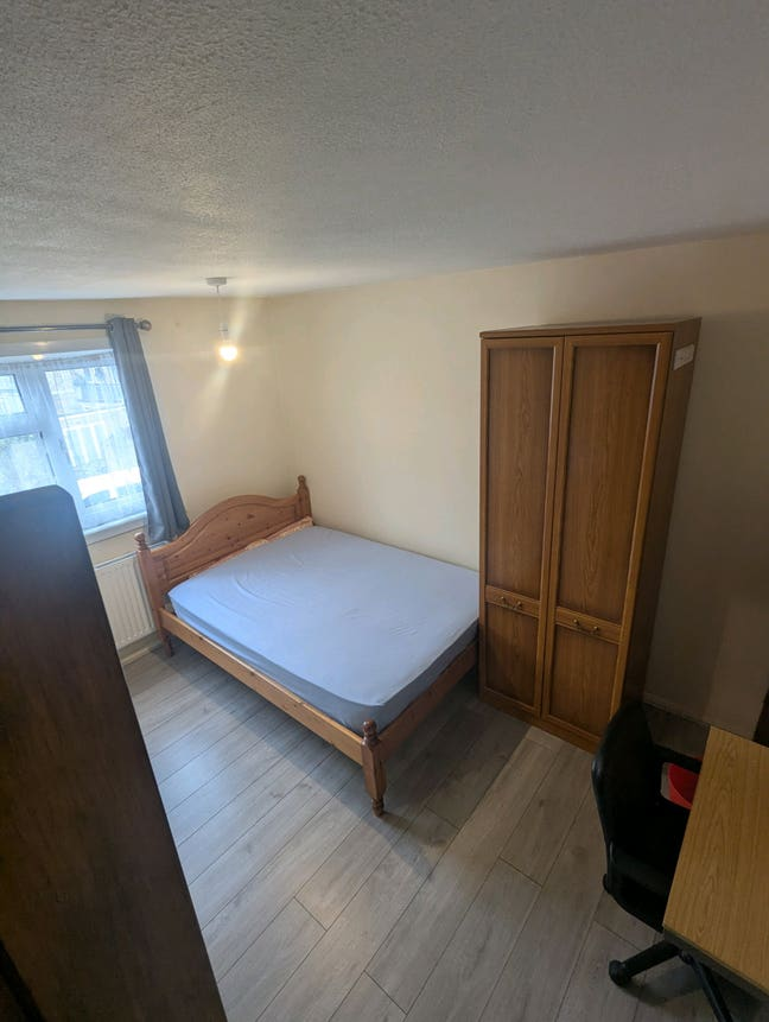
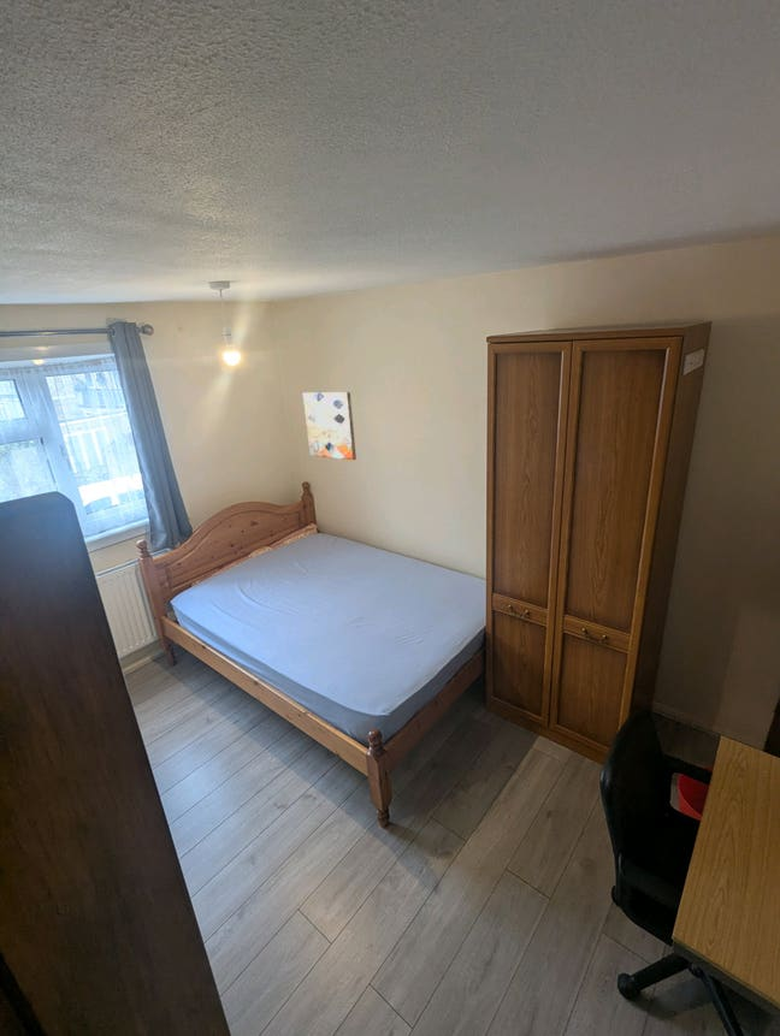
+ wall art (329, 425)
